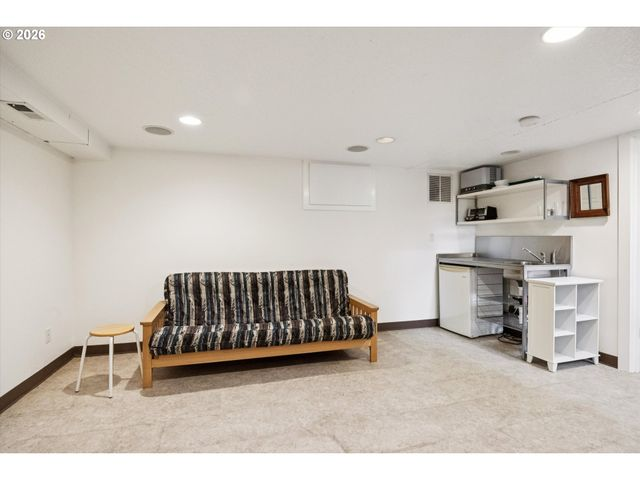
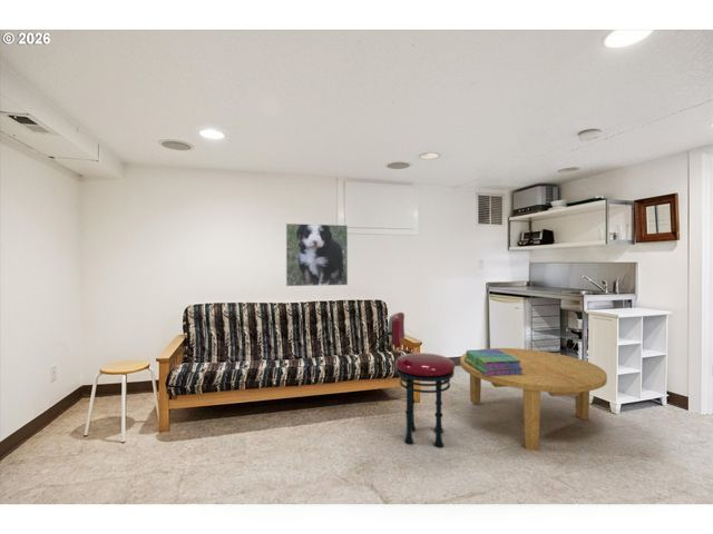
+ coffee table (527, 392)
+ stool (417, 375)
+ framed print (316, 255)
+ stack of books (491, 360)
